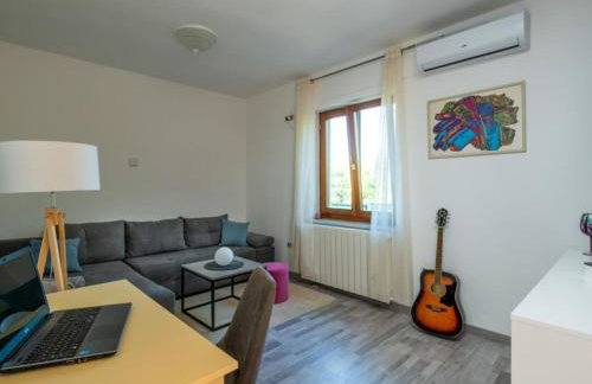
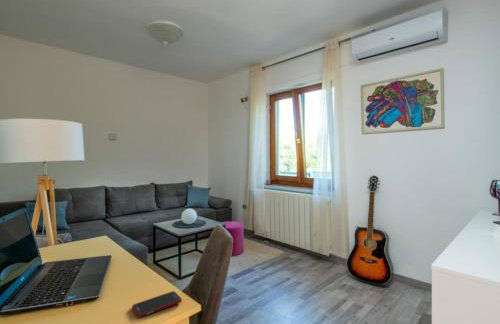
+ cell phone (157, 303)
